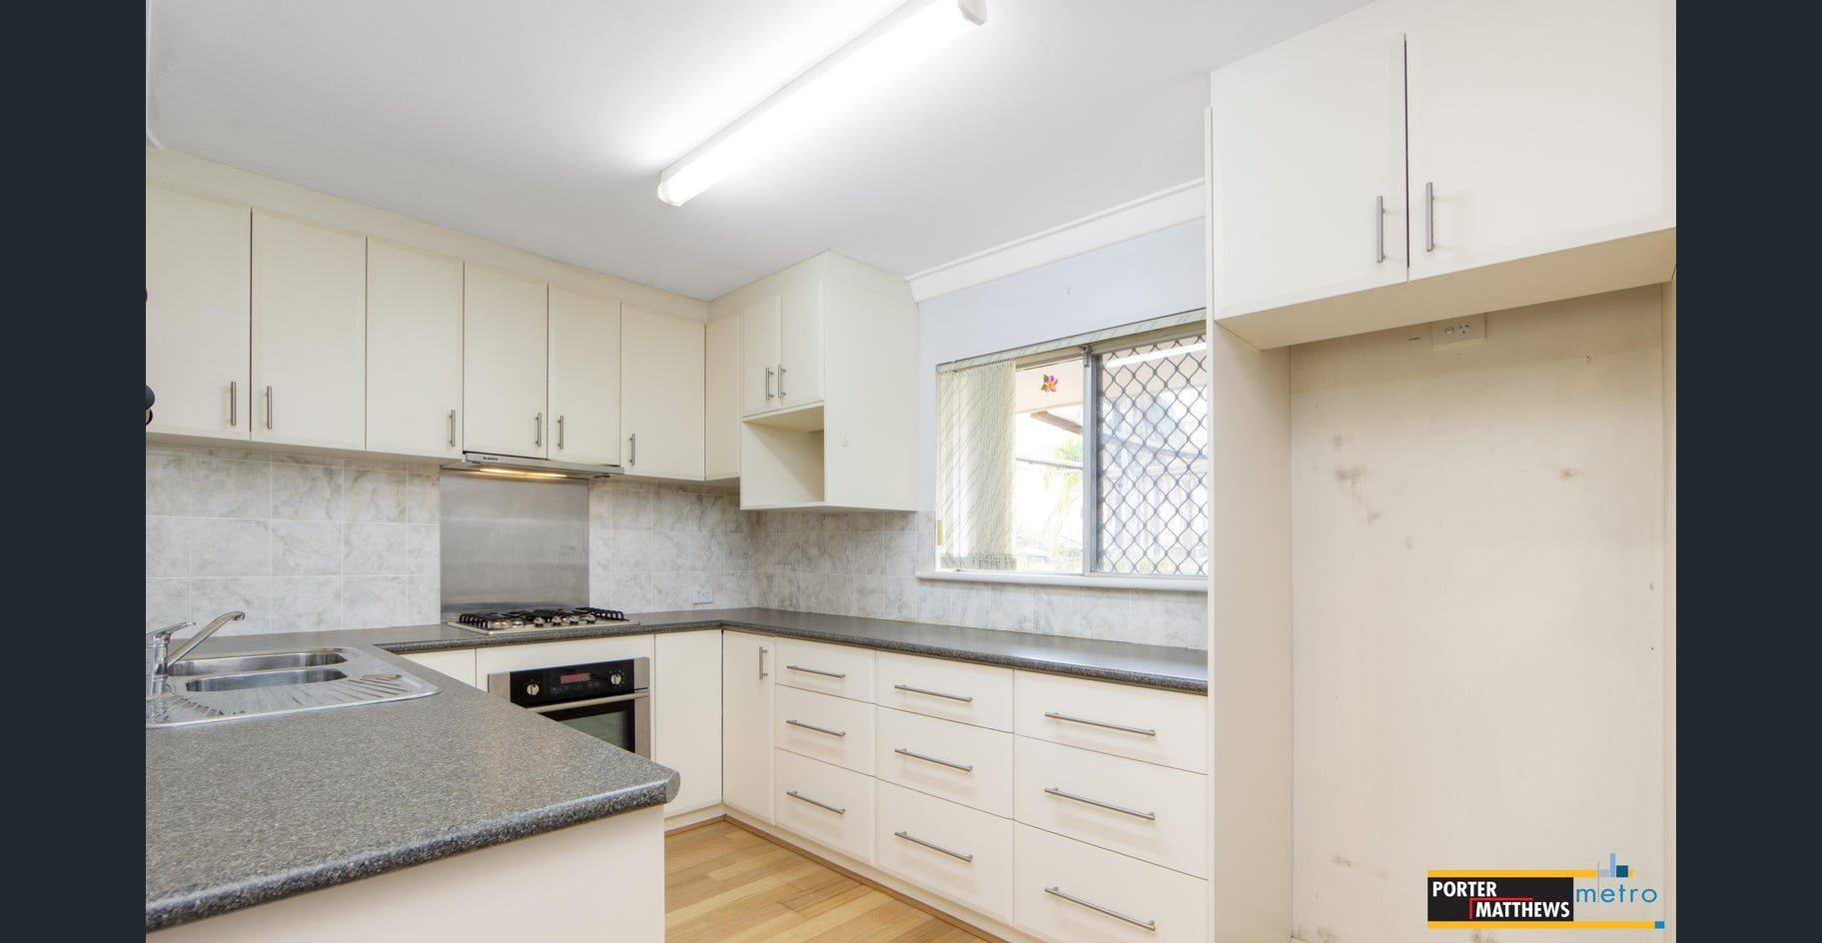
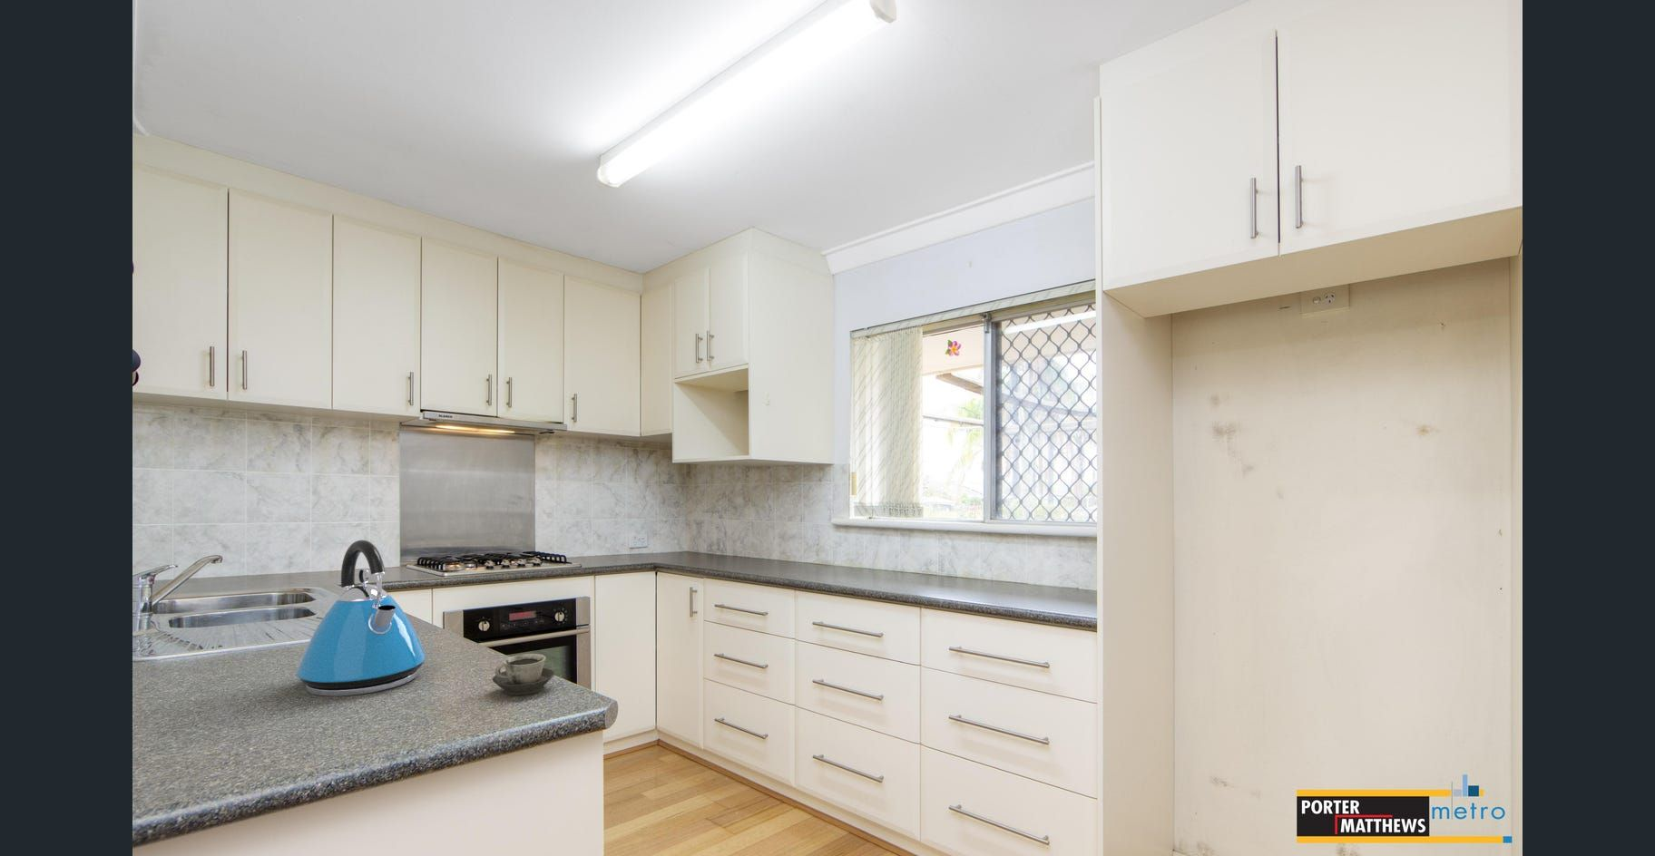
+ kettle (362, 609)
+ cup (523, 674)
